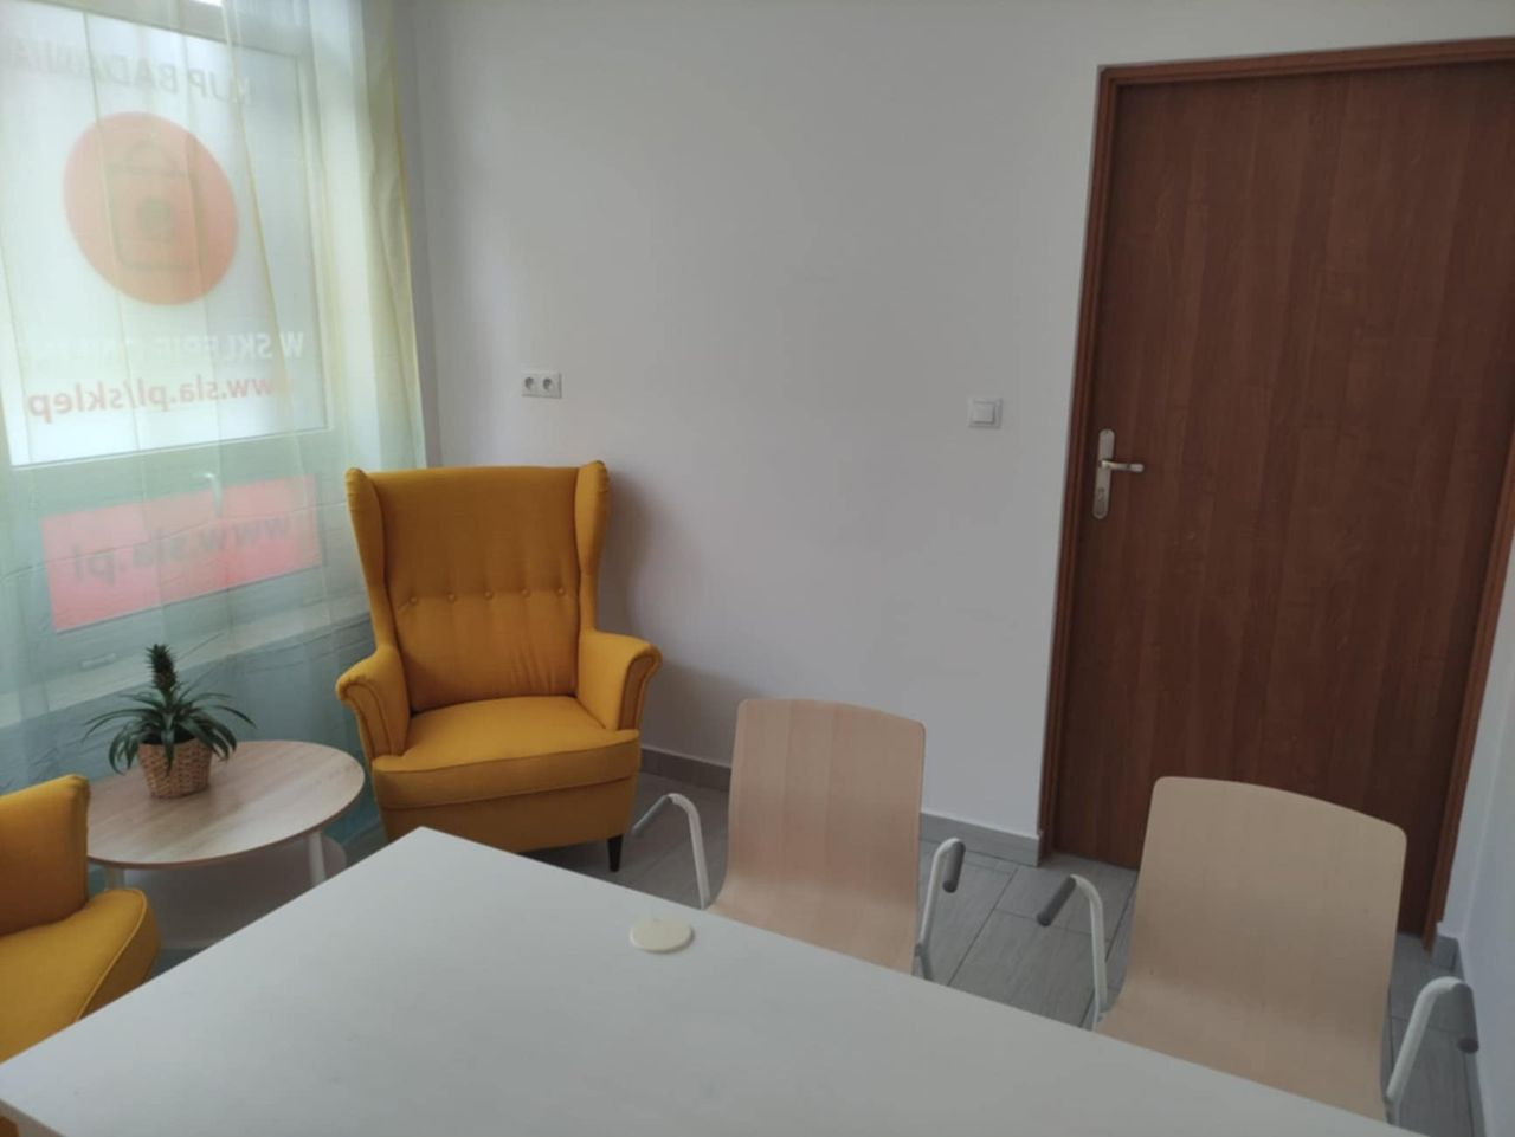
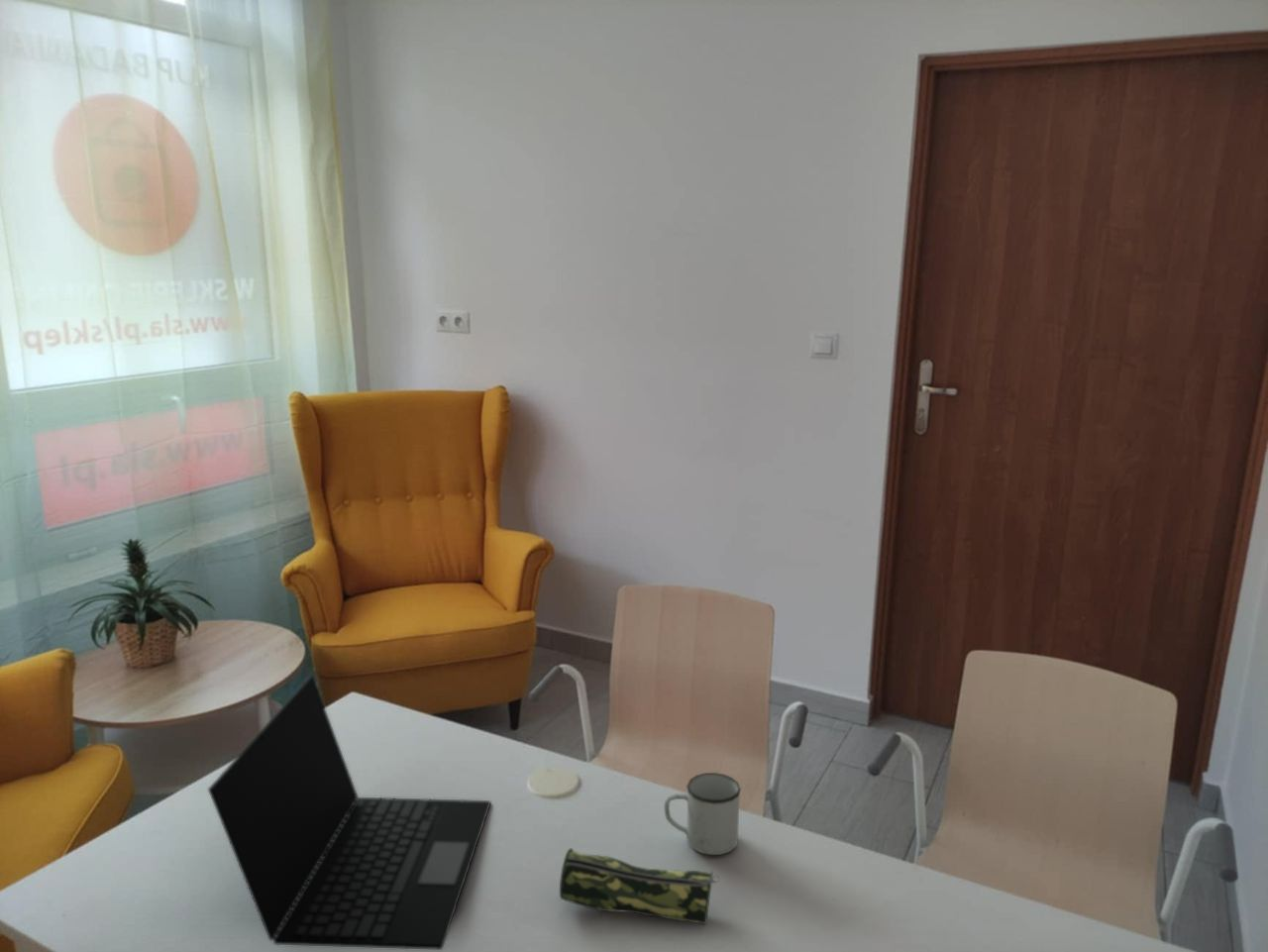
+ laptop (368, 798)
+ mug (701, 813)
+ pencil case (640, 885)
